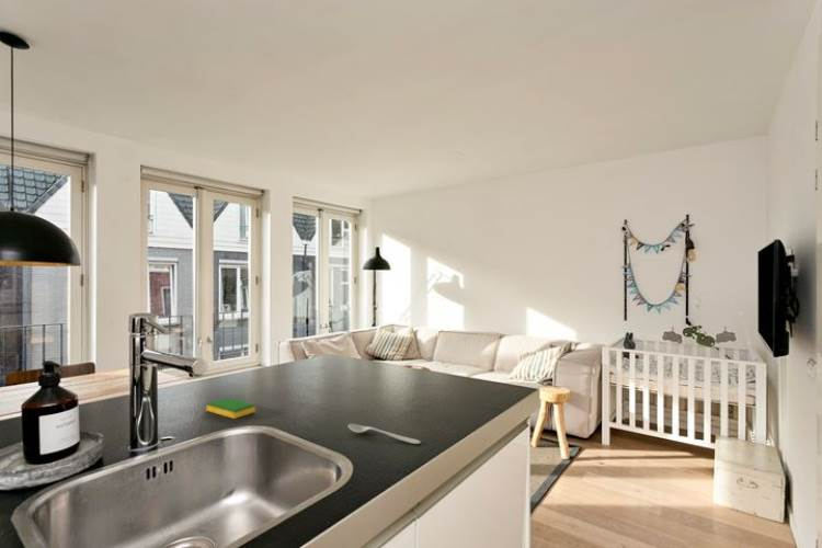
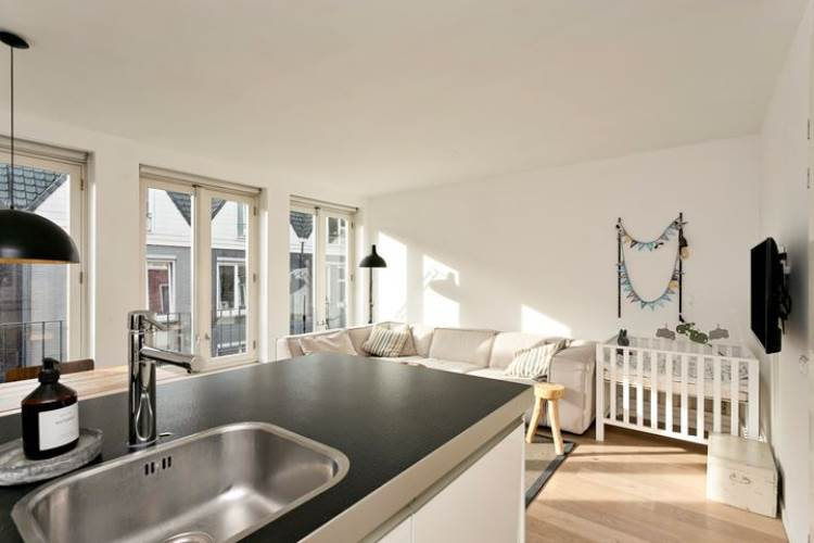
- dish sponge (230, 407)
- spoon (383, 432)
